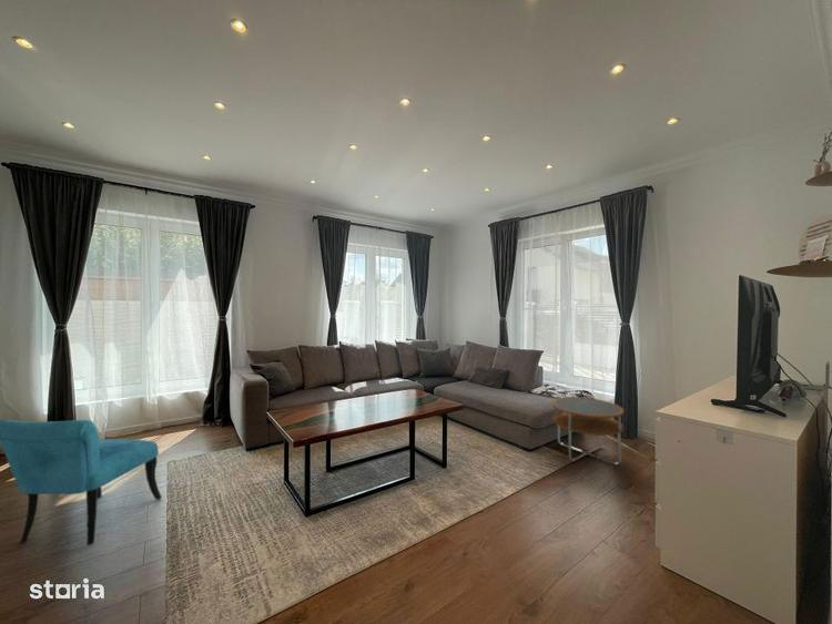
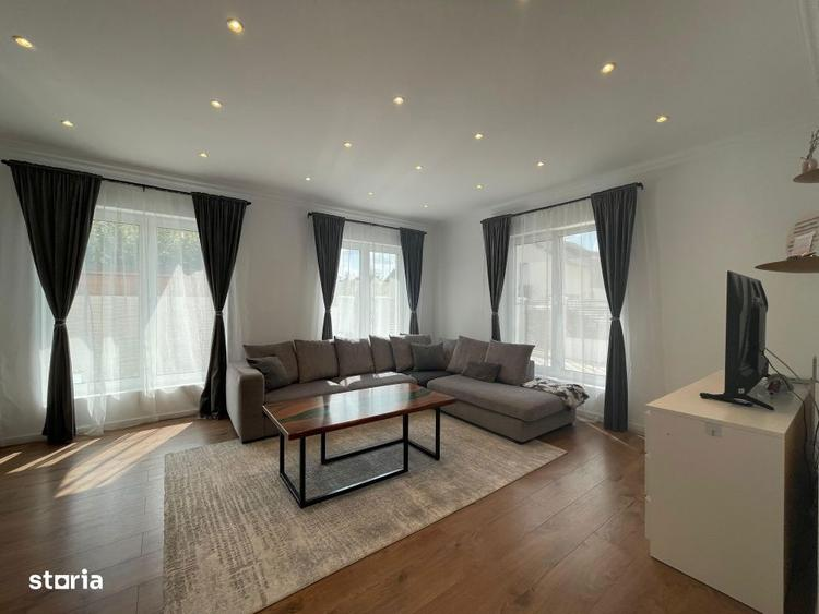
- side table (586, 430)
- chair (83, 467)
